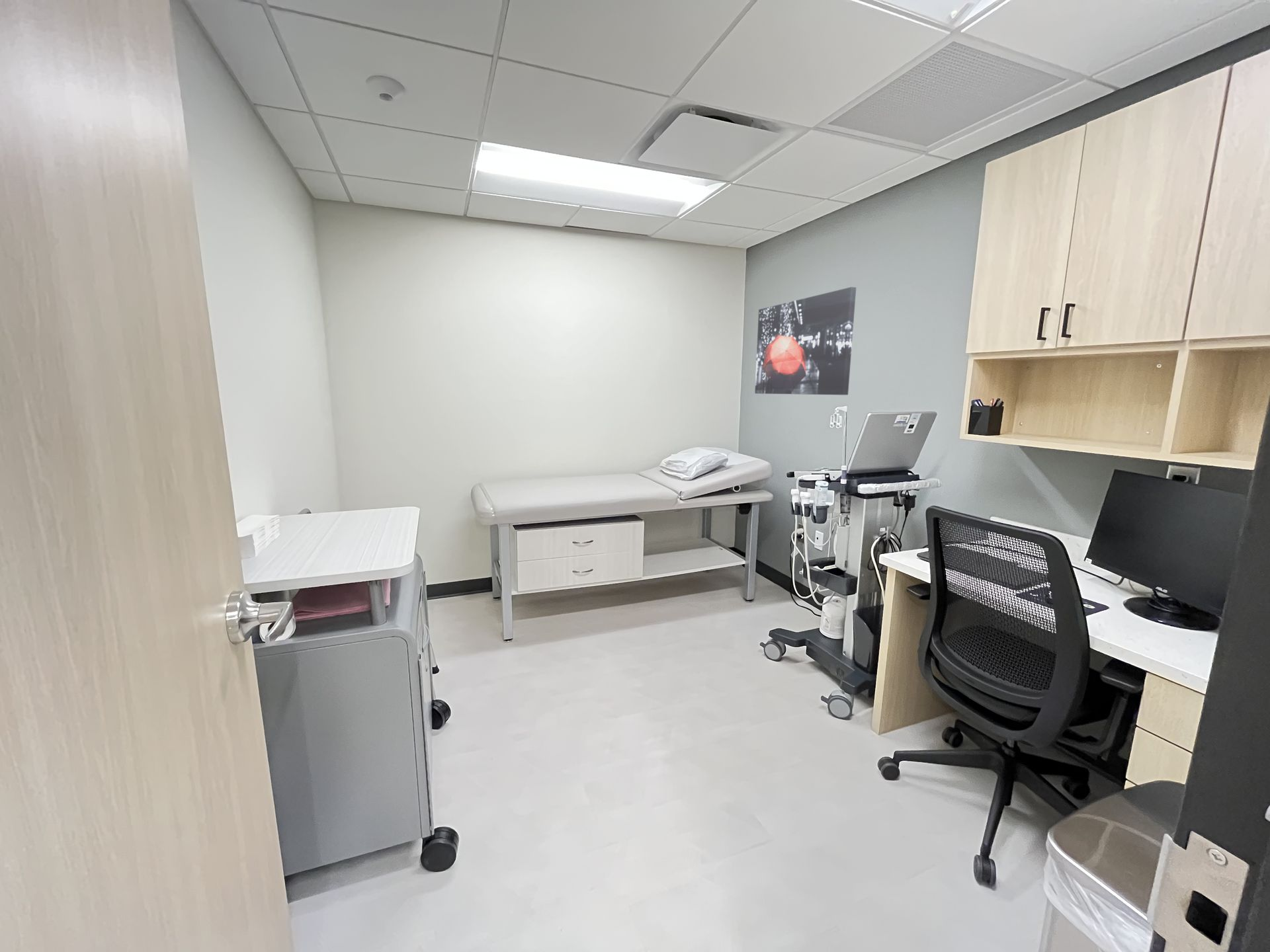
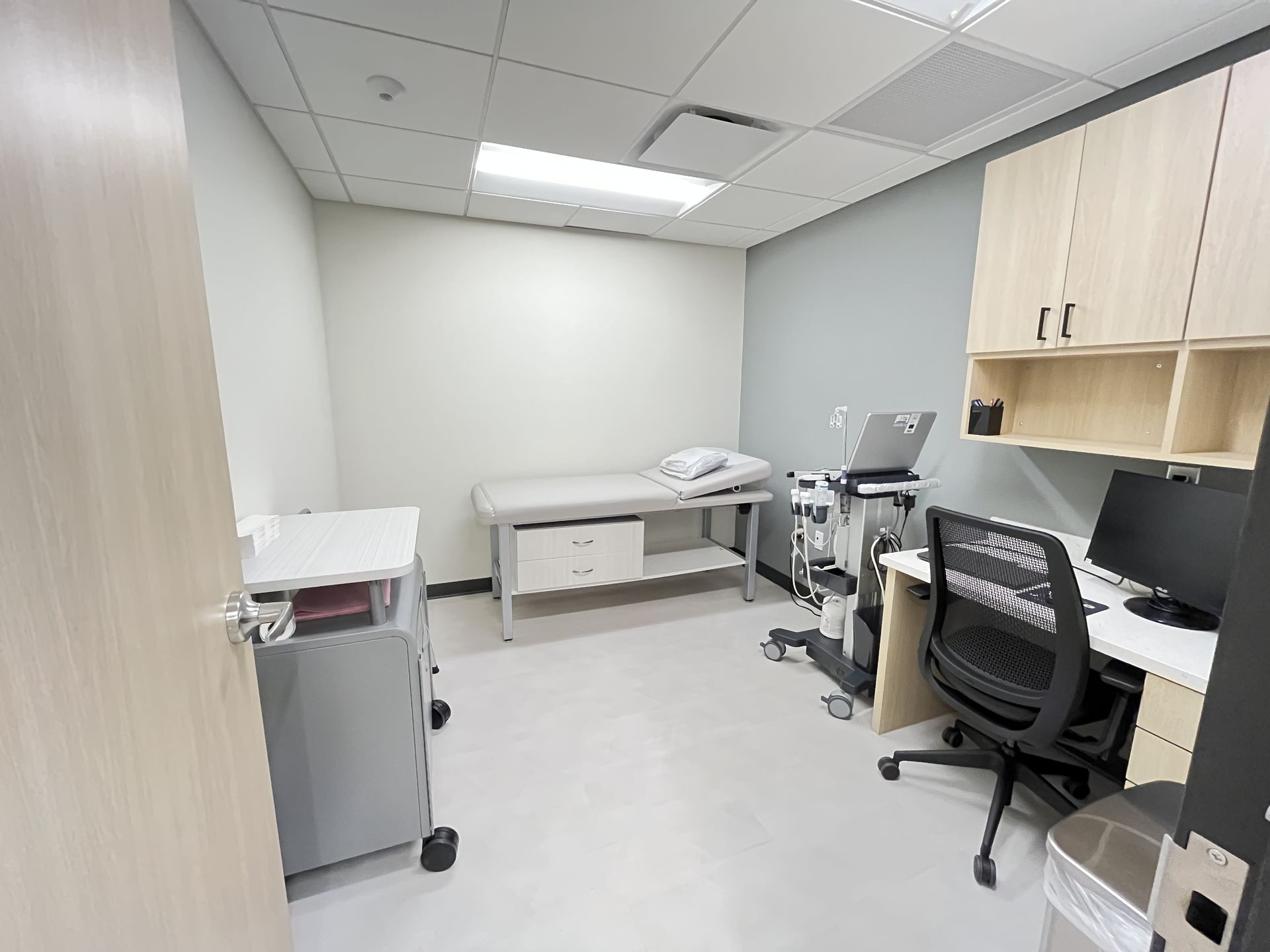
- wall art (798, 347)
